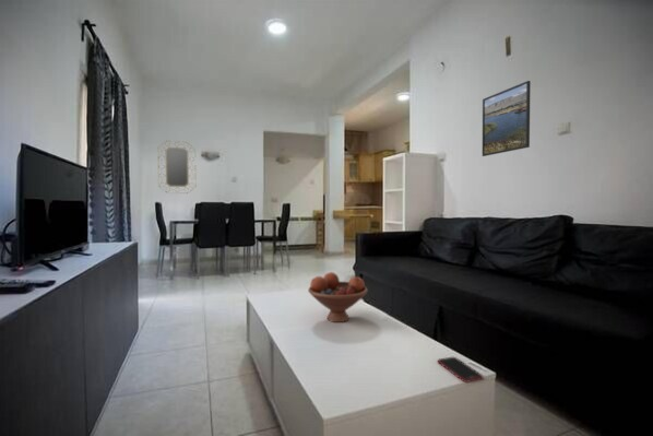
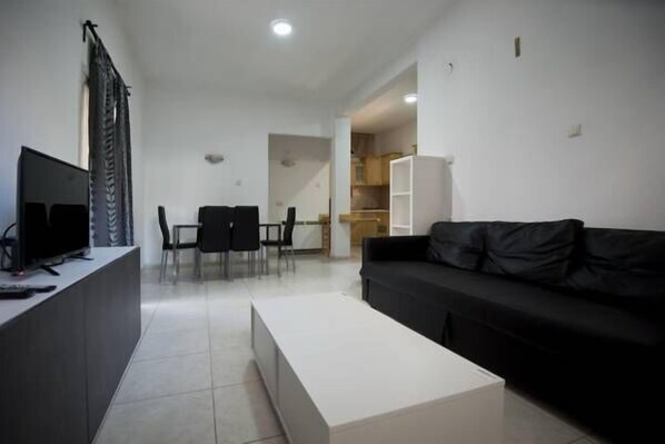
- home mirror (177, 167)
- cell phone (459, 368)
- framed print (503, 121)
- fruit bowl (337, 297)
